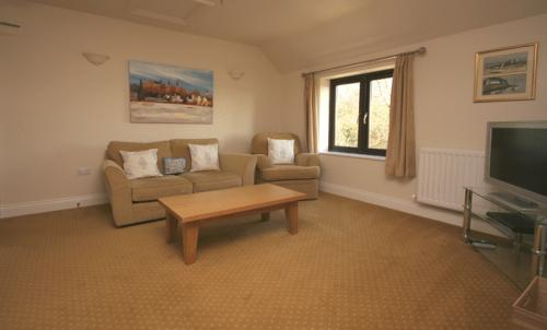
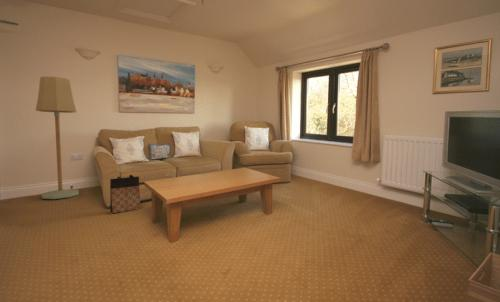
+ bag (125, 192)
+ floor lamp (58, 137)
